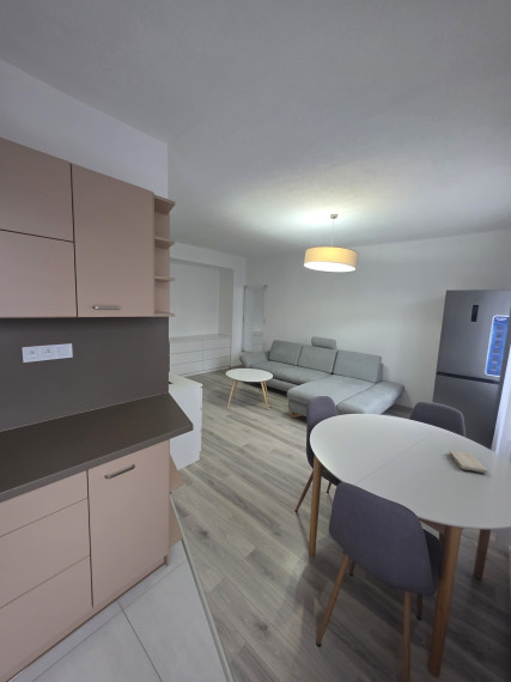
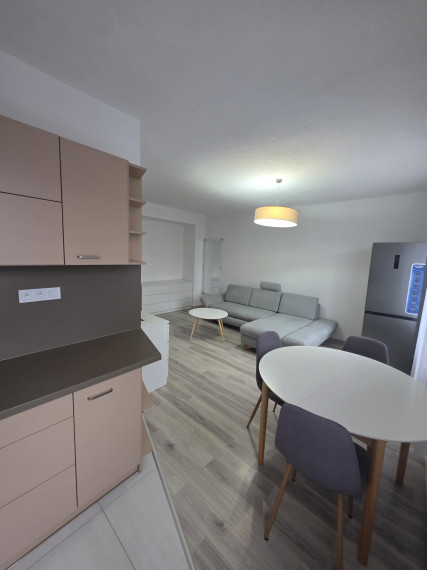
- washcloth (466, 459)
